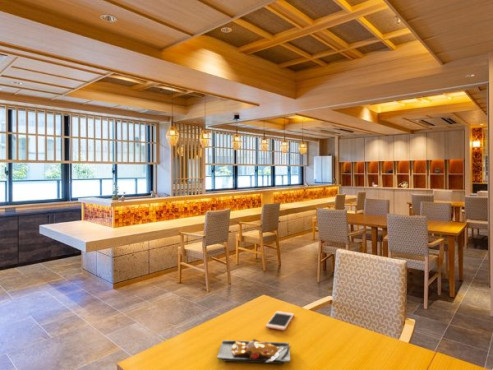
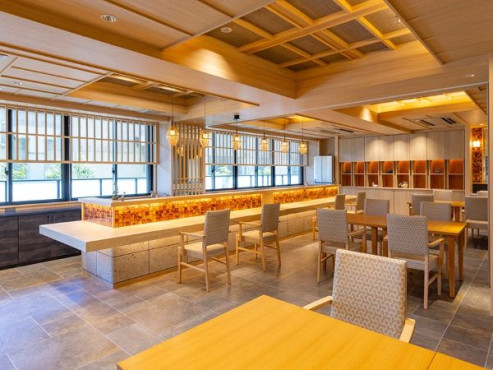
- cell phone (280, 320)
- plate (255, 349)
